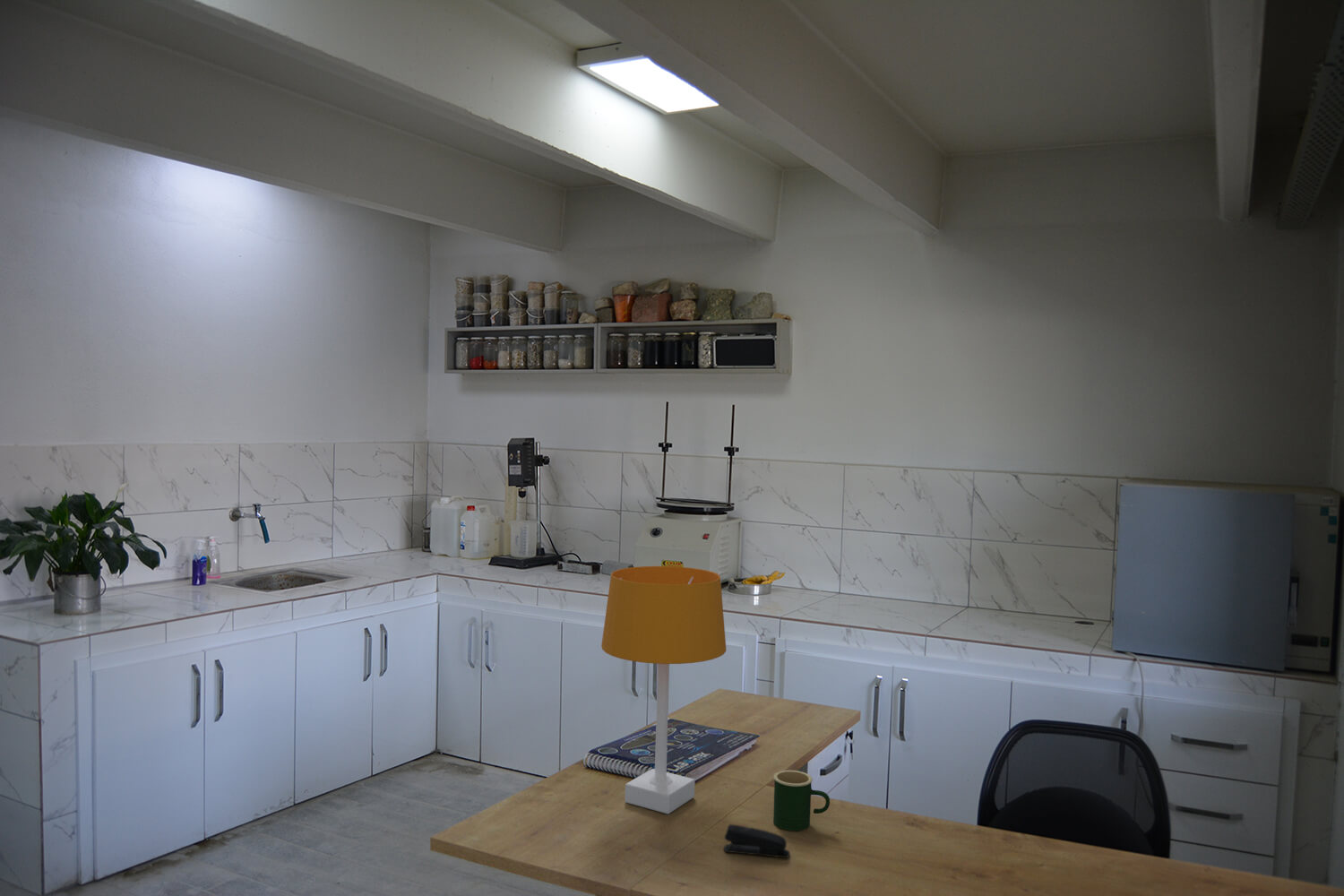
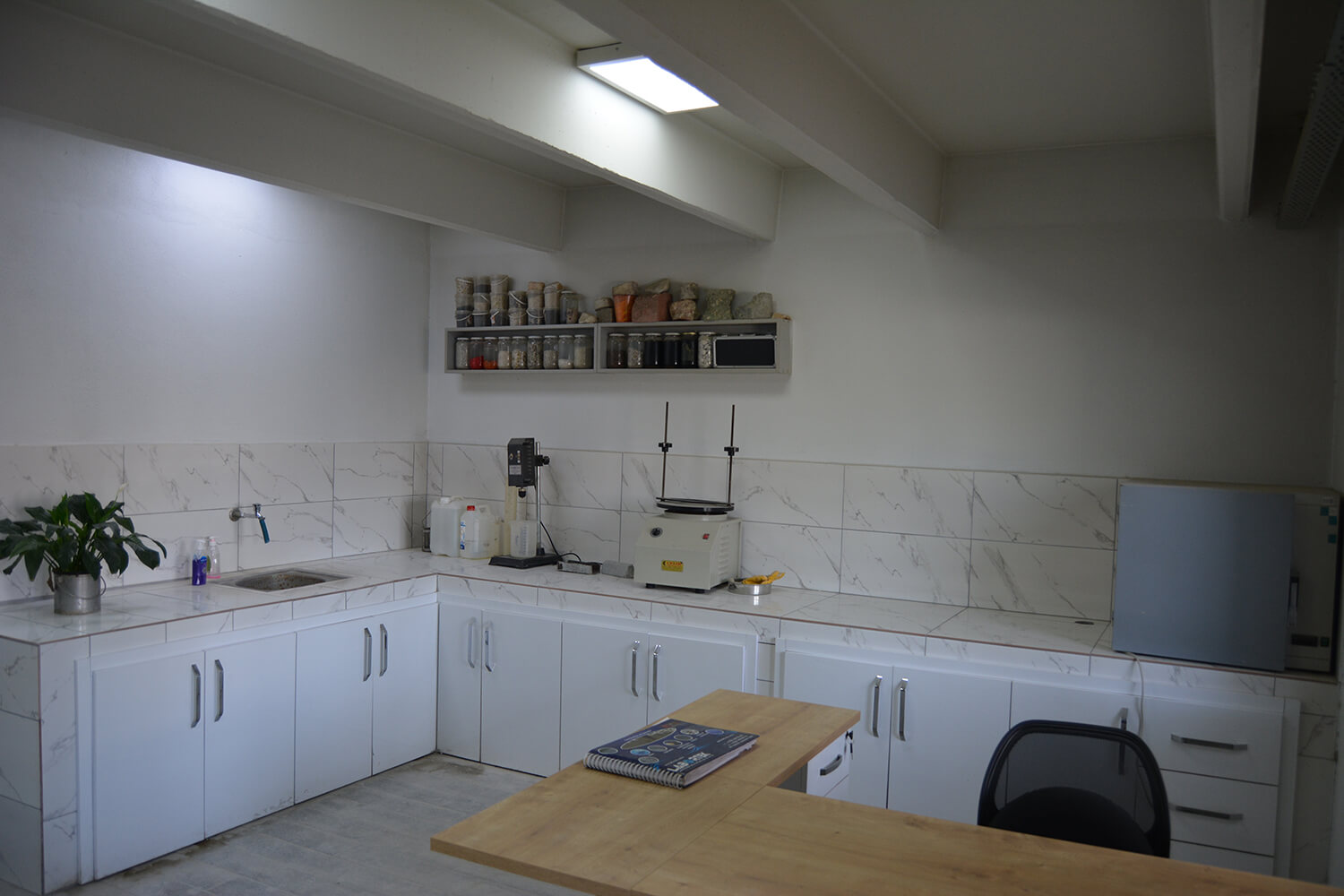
- stapler (756, 840)
- desk lamp (662, 687)
- mug (801, 801)
